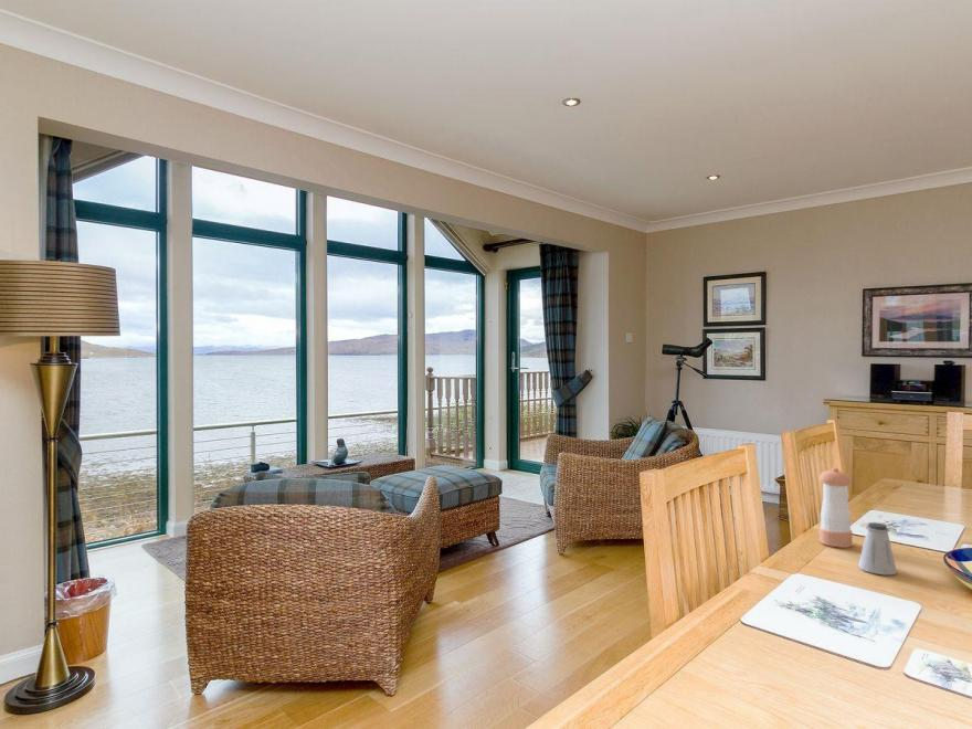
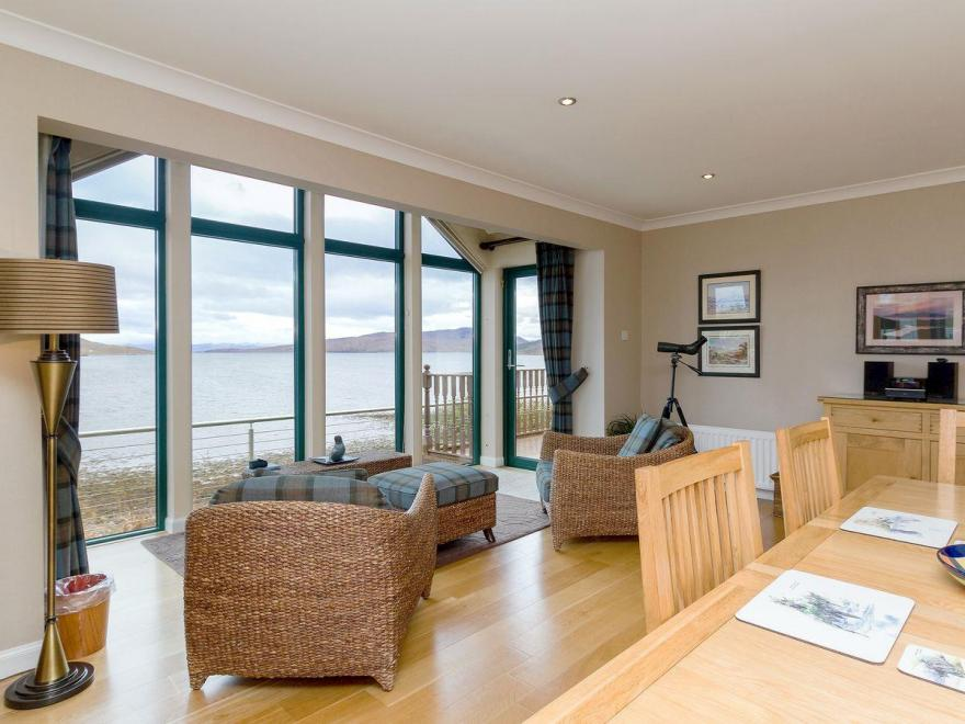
- saltshaker (877, 547)
- pepper shaker (835, 505)
